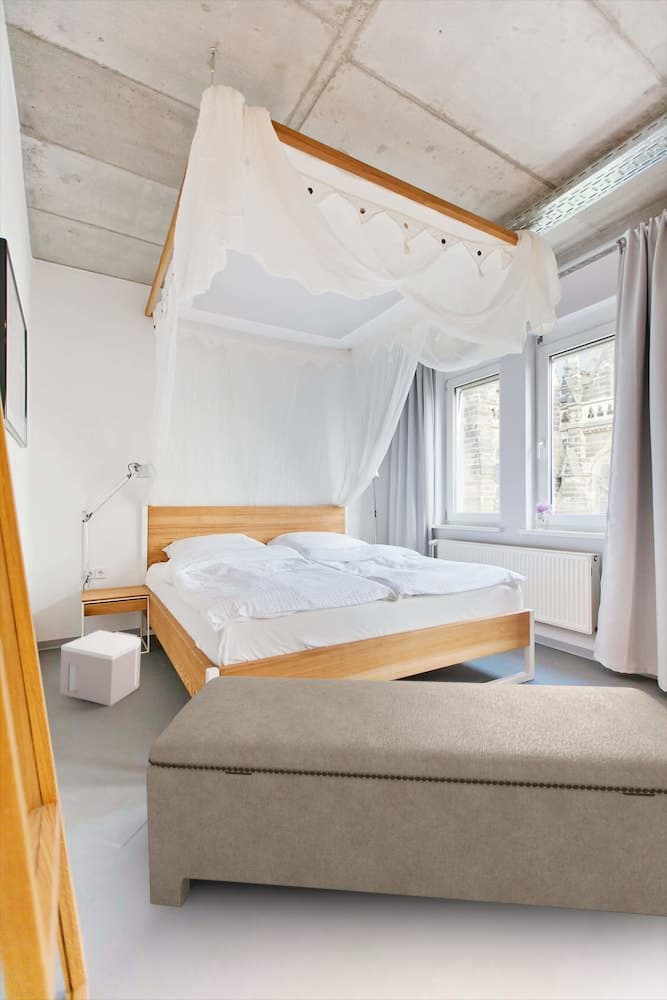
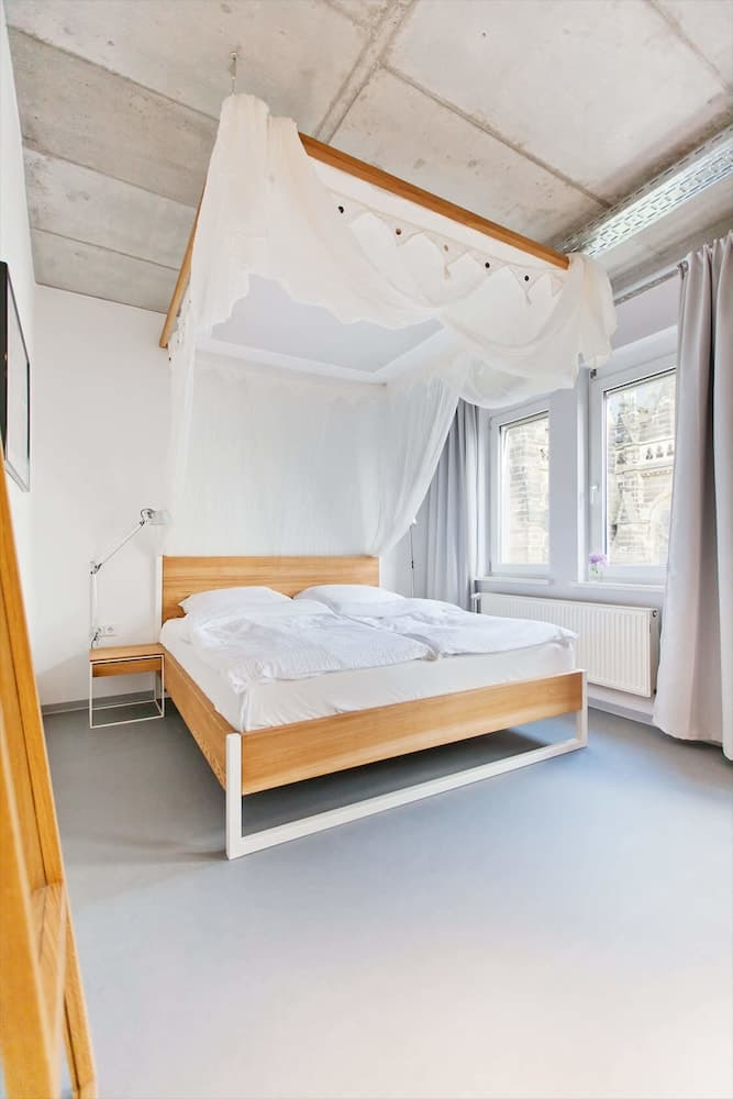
- architectural model (104, 664)
- bench (422, 784)
